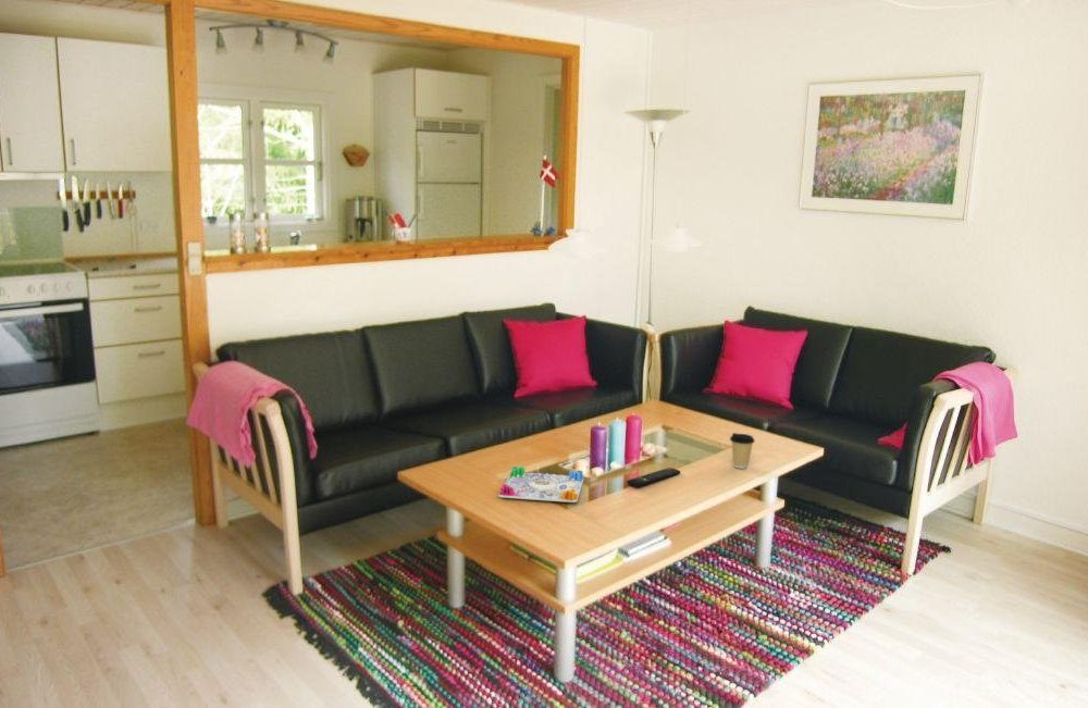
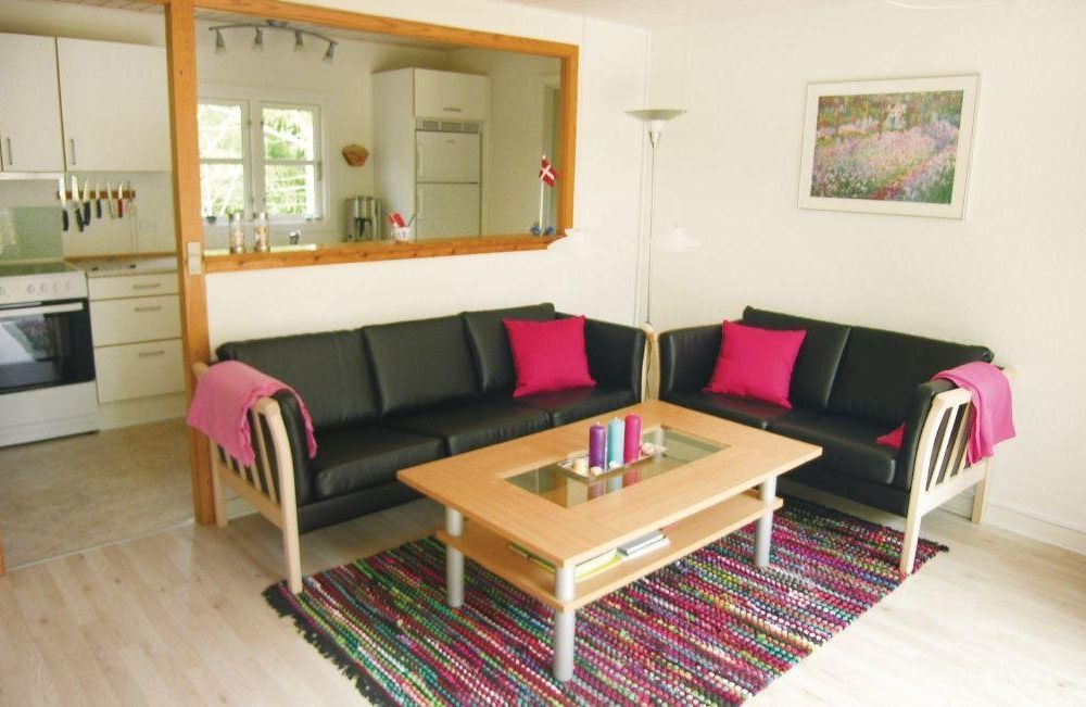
- coffee cup (741, 450)
- remote control (654, 477)
- board game (542, 483)
